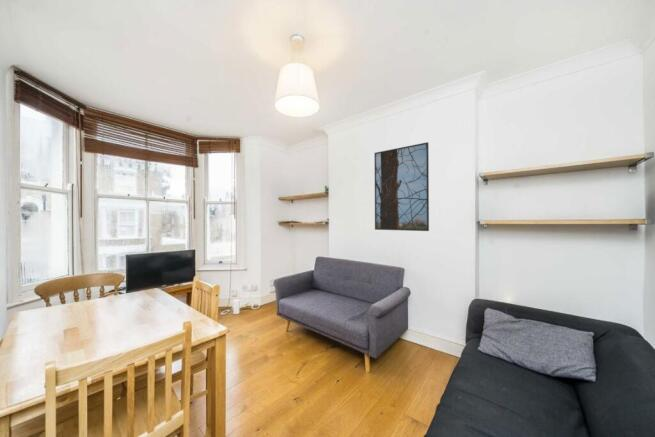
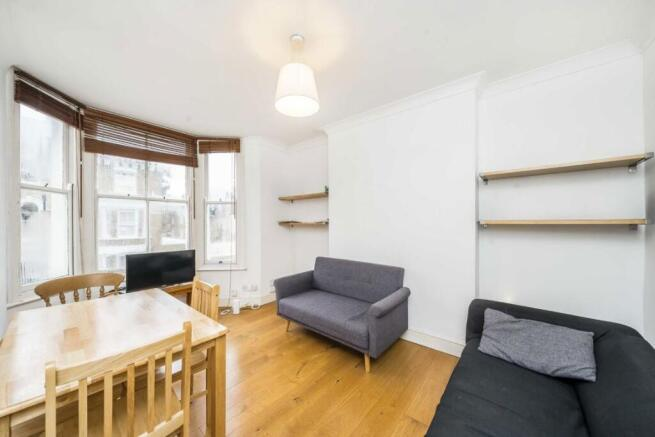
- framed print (399, 189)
